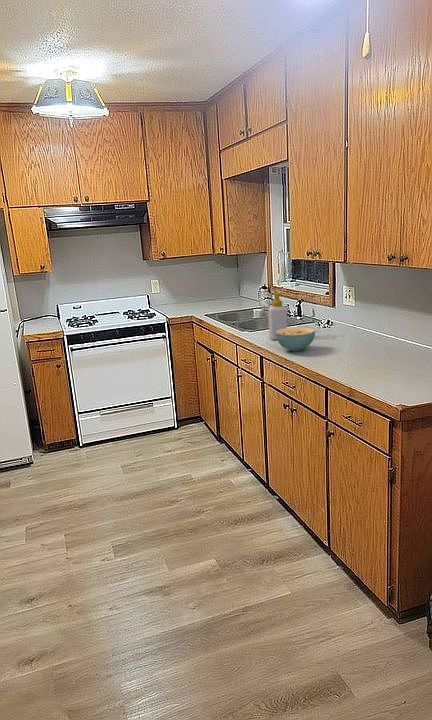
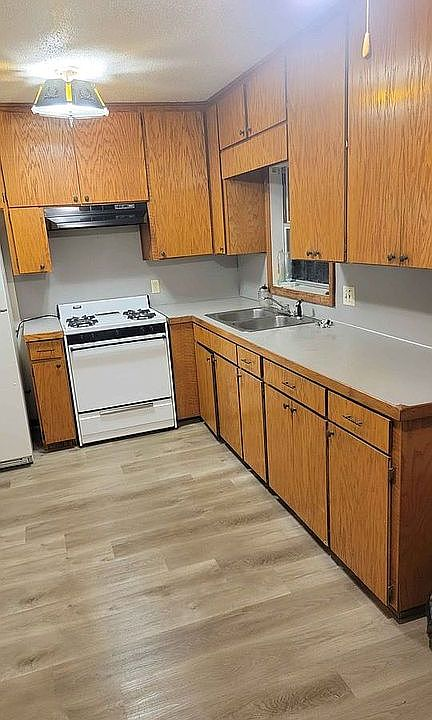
- soap bottle (277, 316)
- cereal bowl (295, 340)
